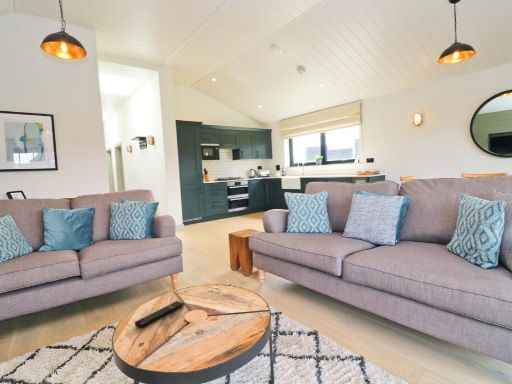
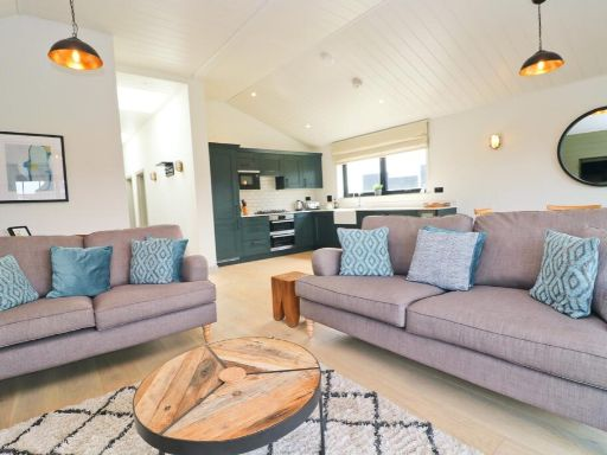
- remote control (160, 313)
